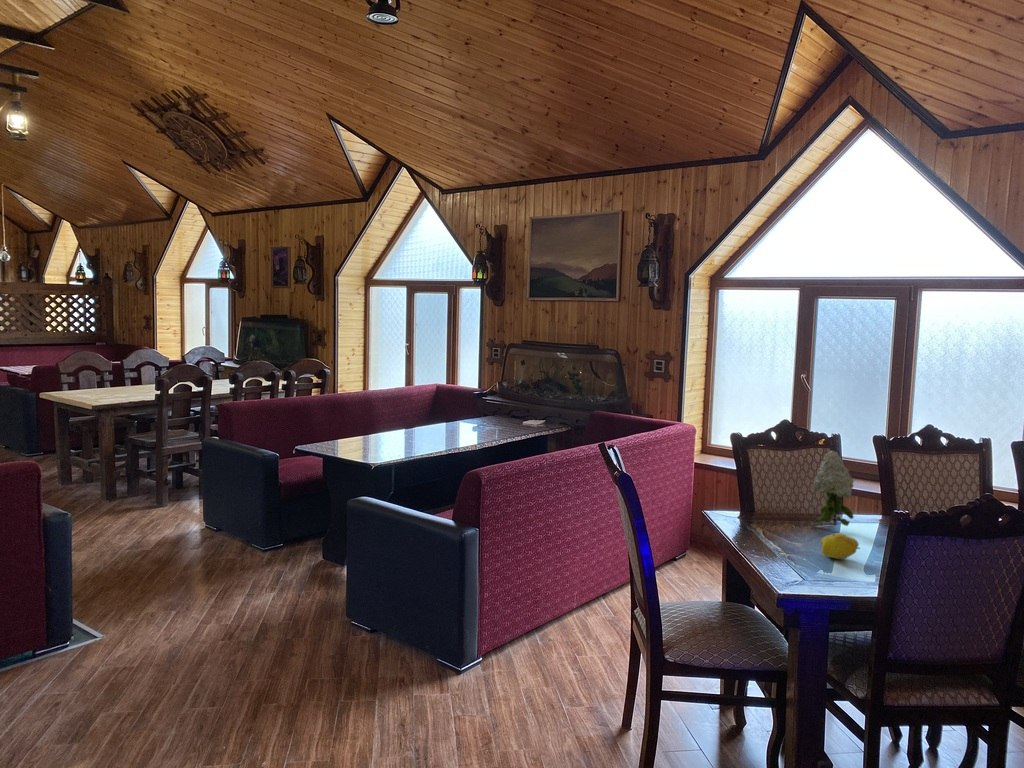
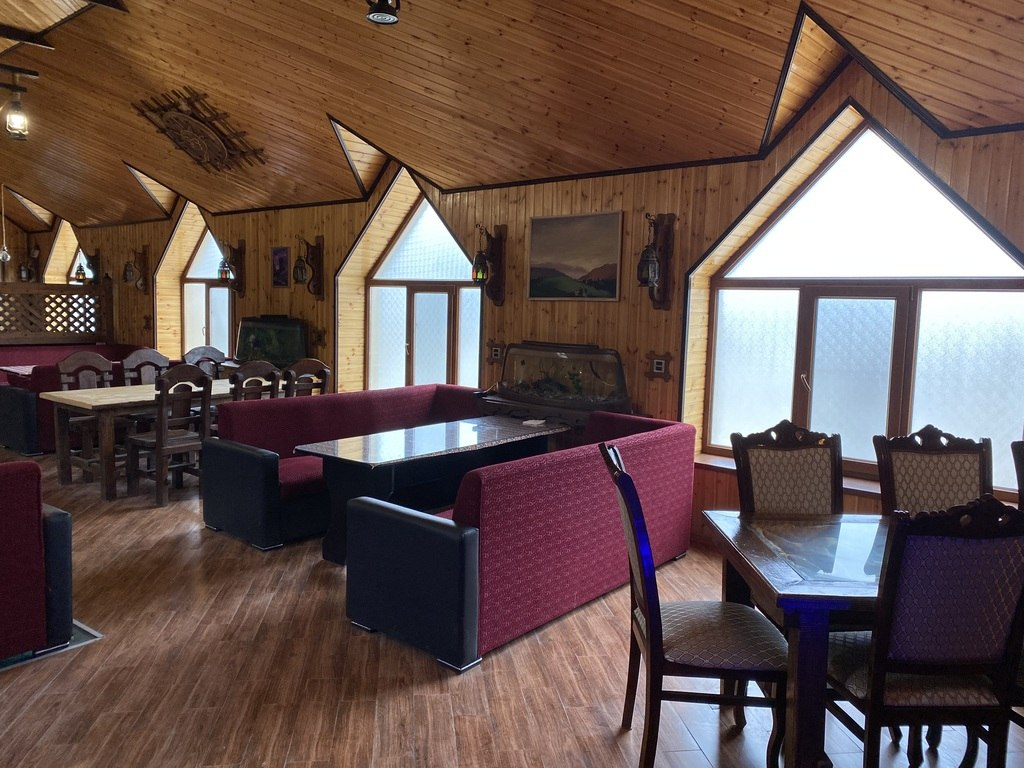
- fruit (840, 546)
- flower (834, 490)
